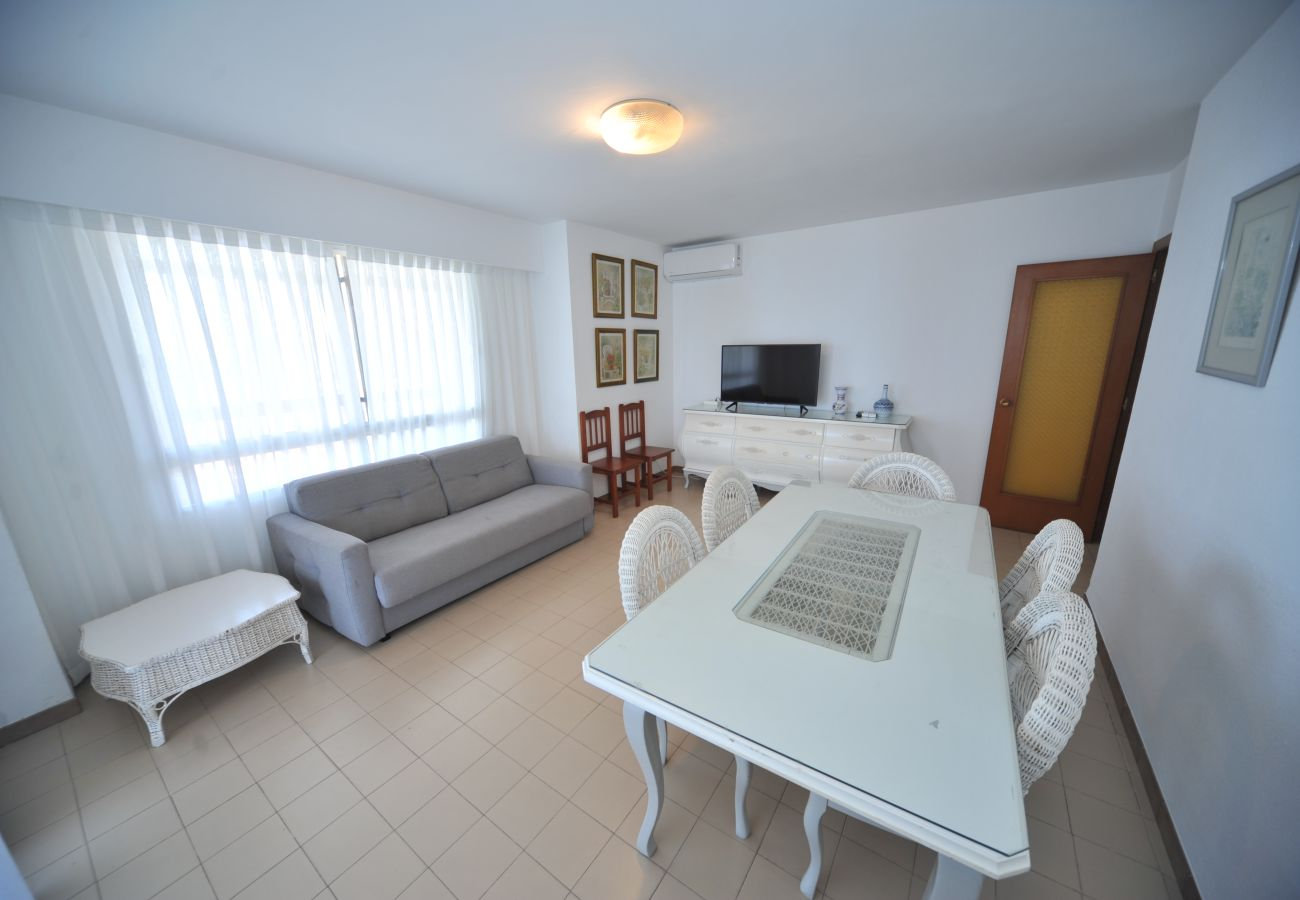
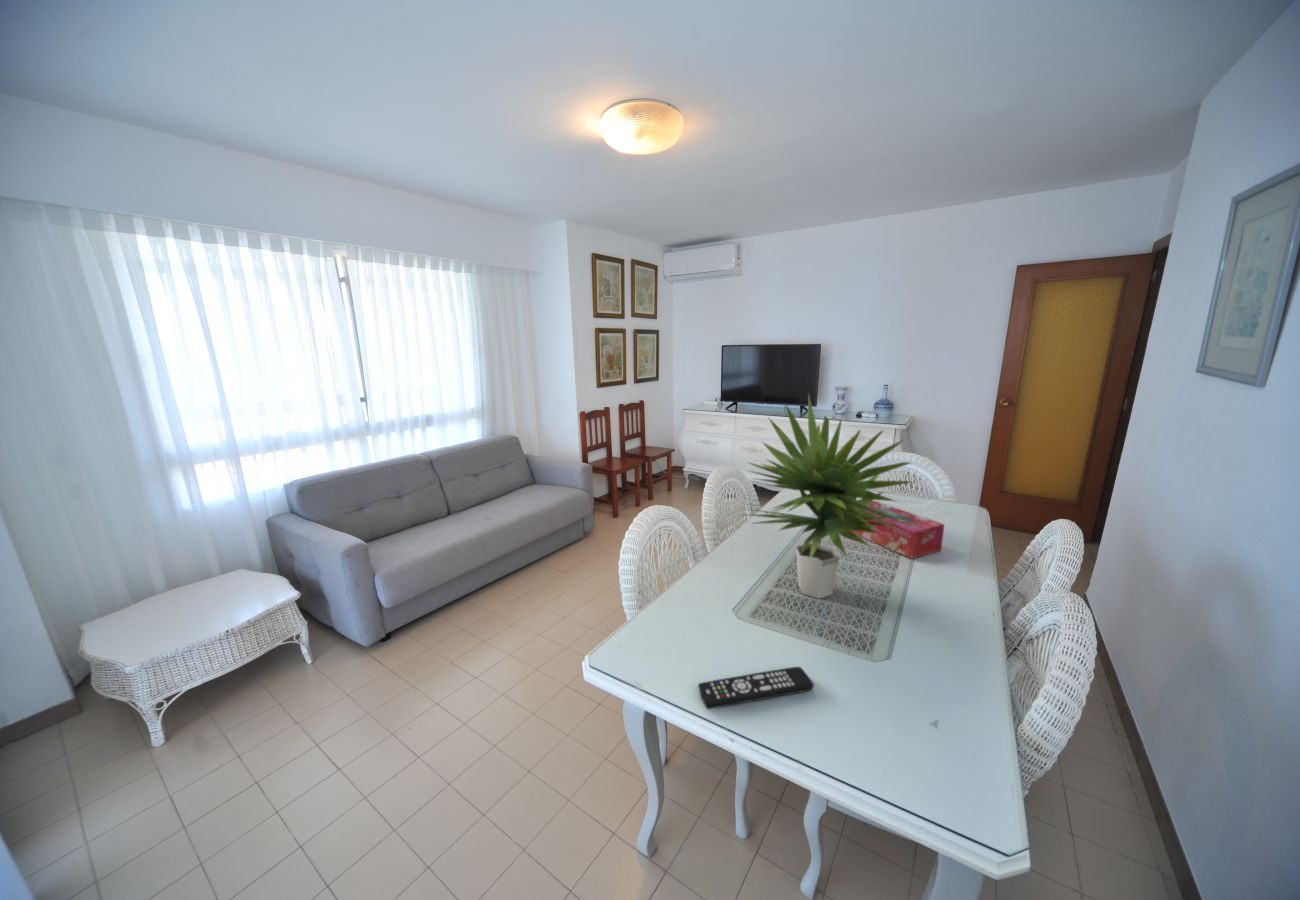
+ tissue box (891, 528)
+ plant (818, 499)
+ remote control (755, 687)
